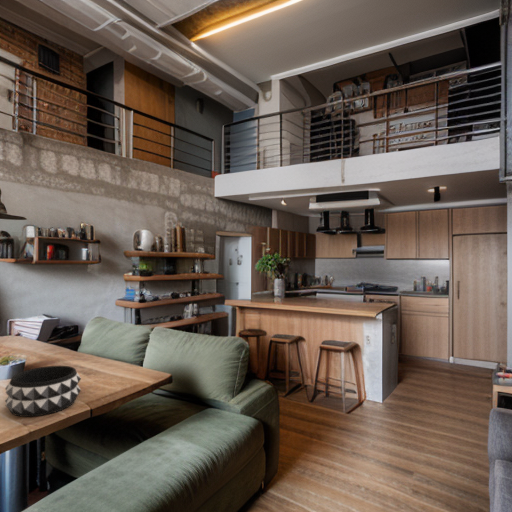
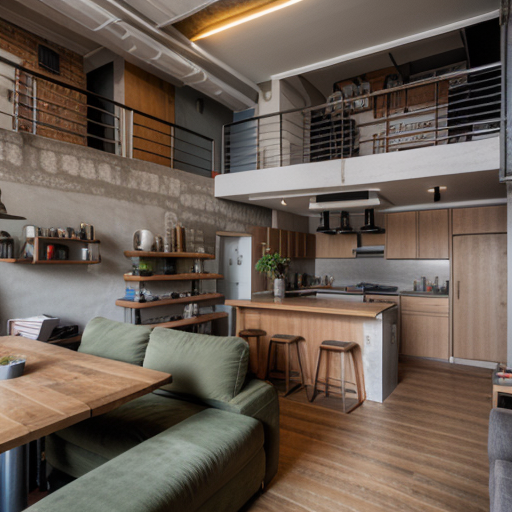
- decorative bowl (44, 389)
